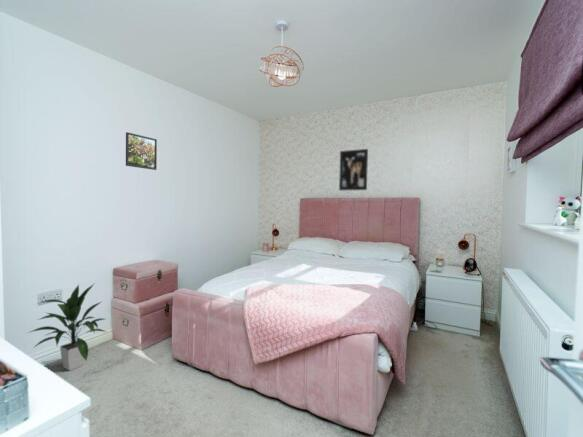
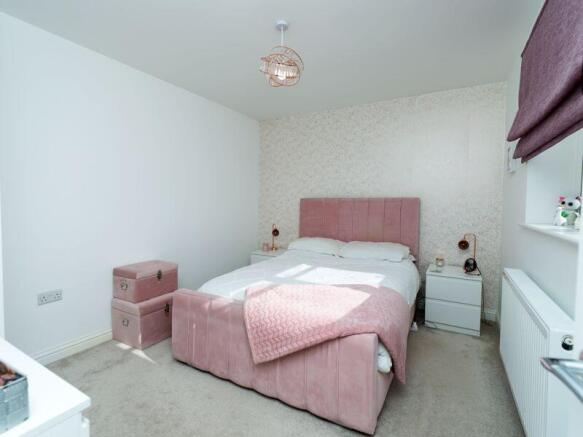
- wall art (353, 170)
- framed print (141, 151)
- indoor plant (72, 327)
